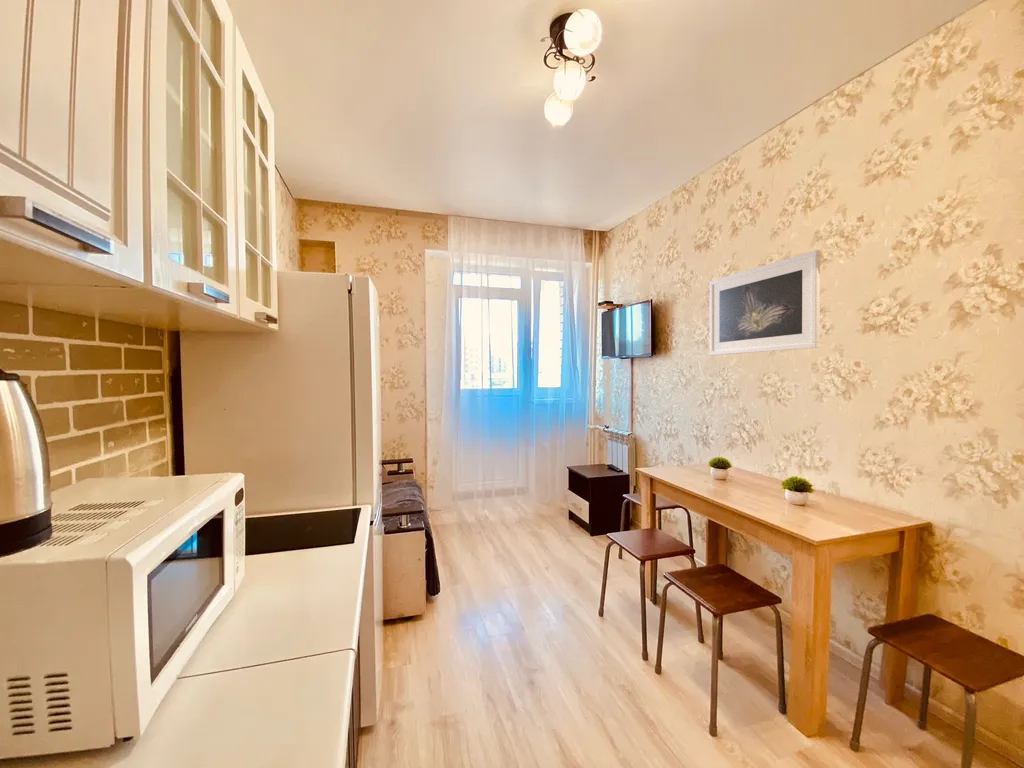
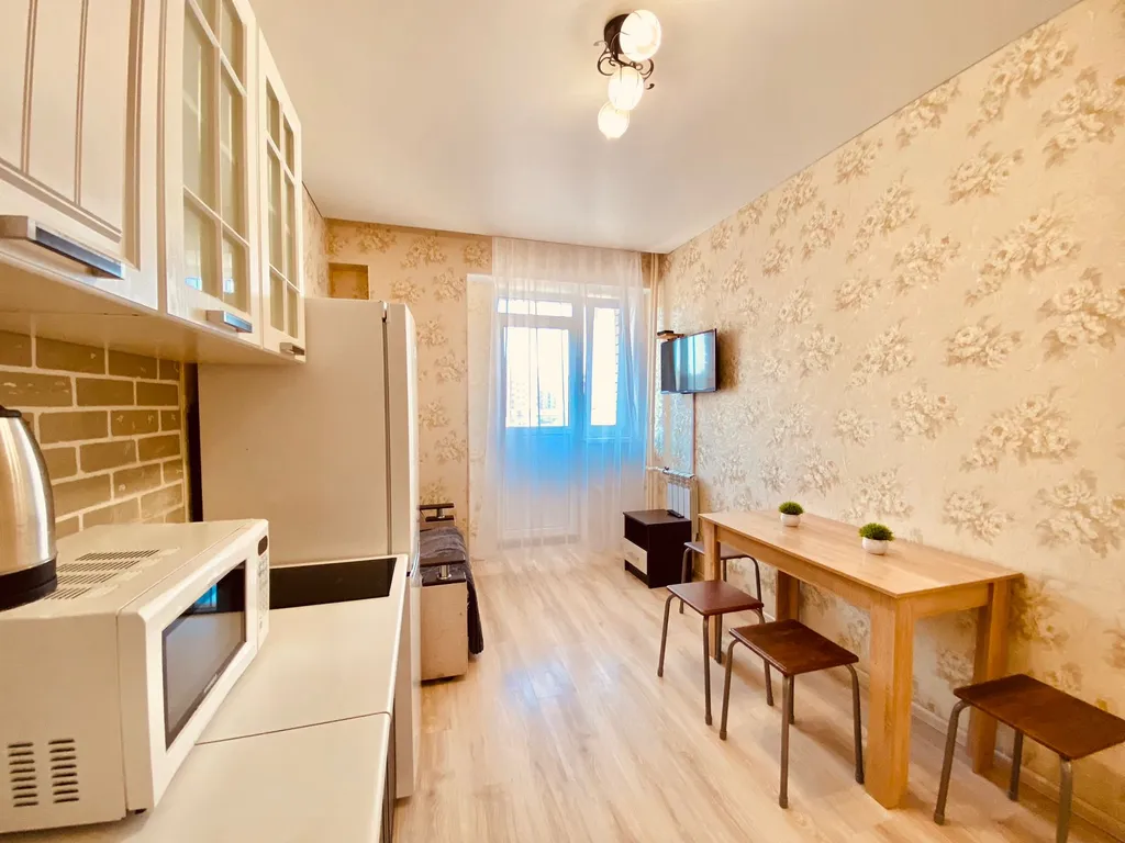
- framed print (757, 310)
